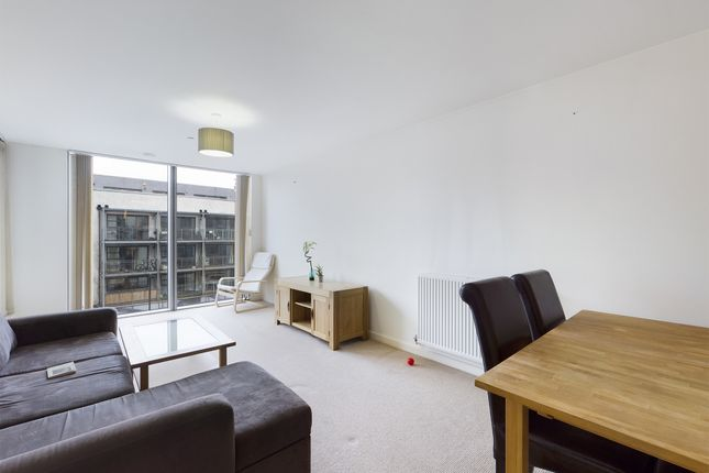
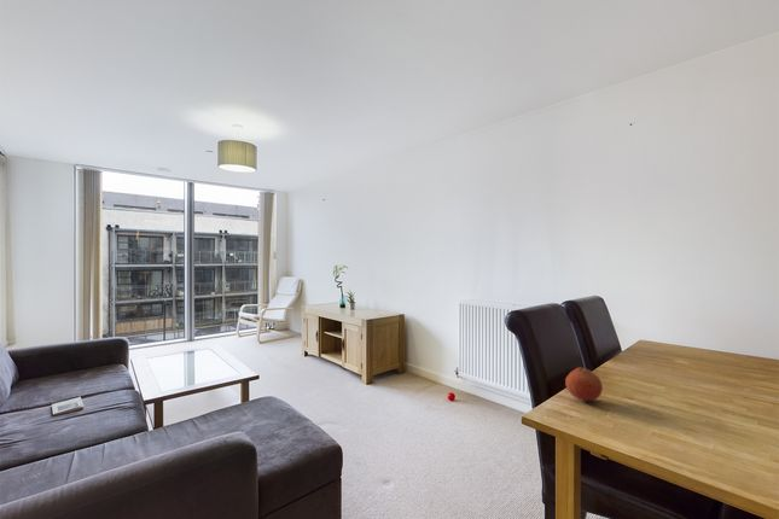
+ fruit (583, 384)
